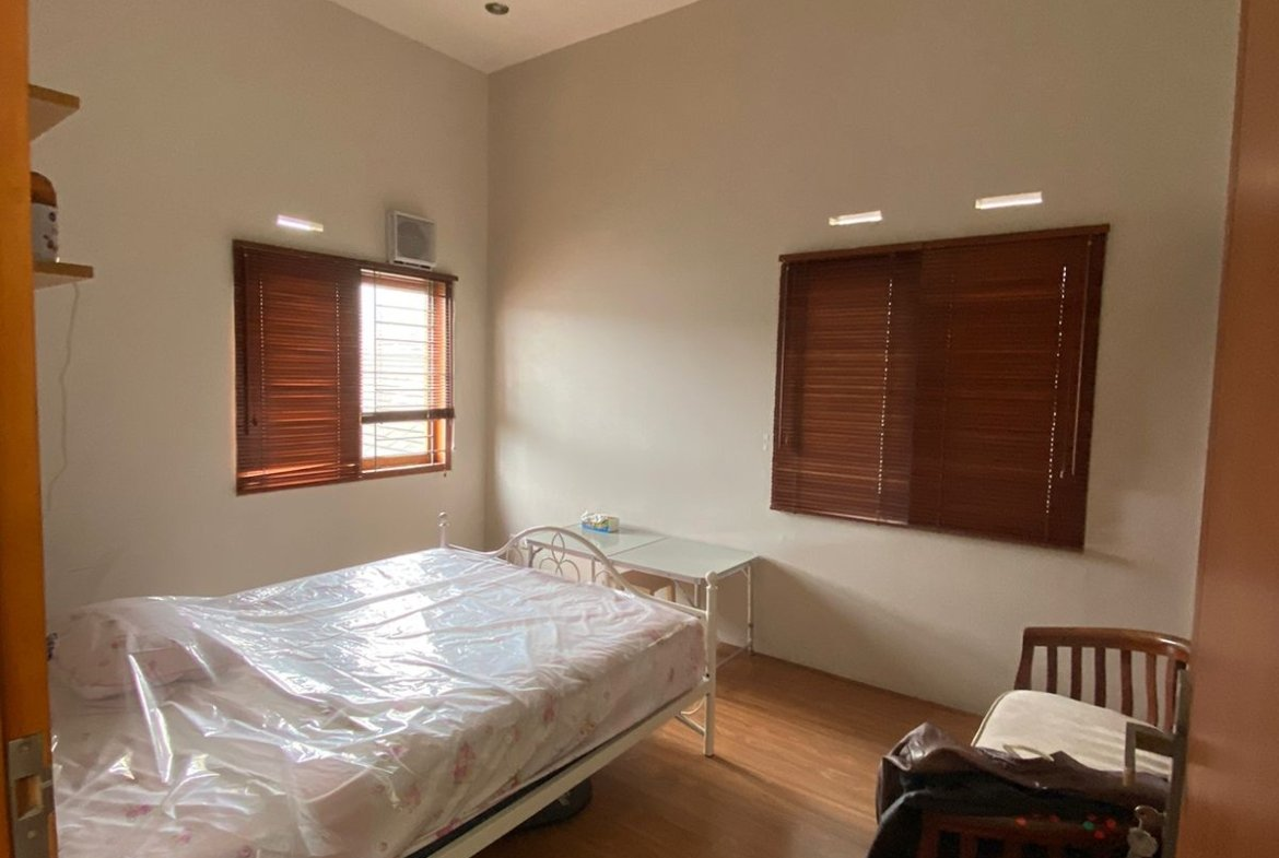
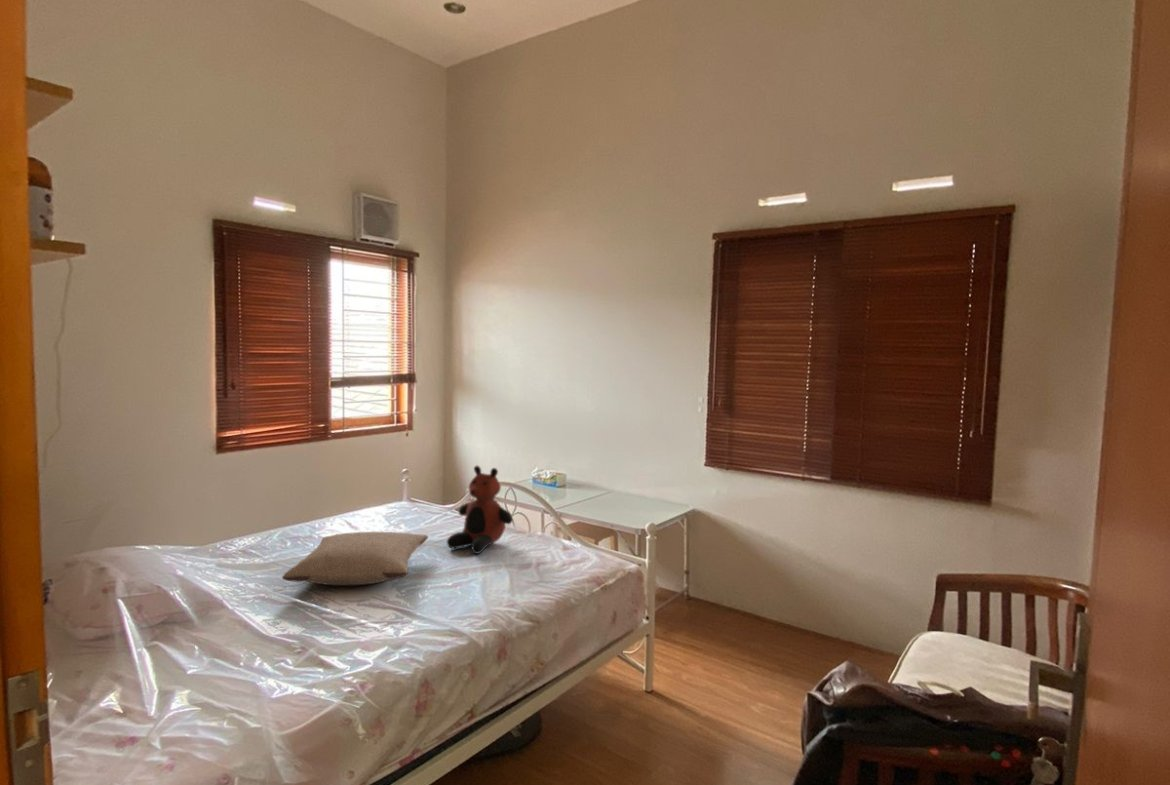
+ pillow (362, 556)
+ teddy bear (477, 507)
